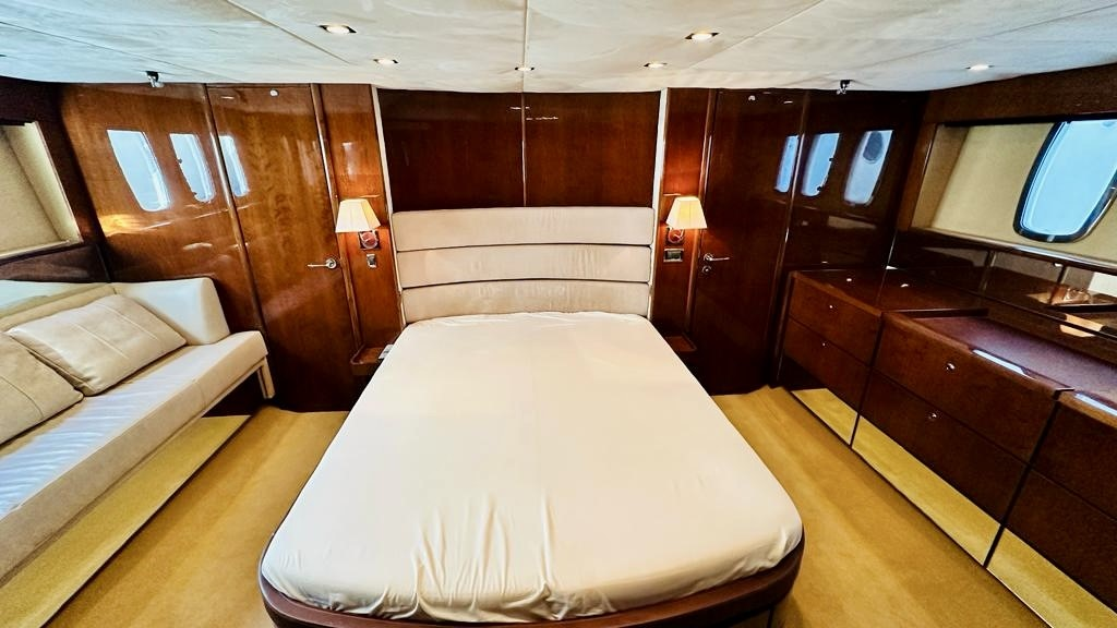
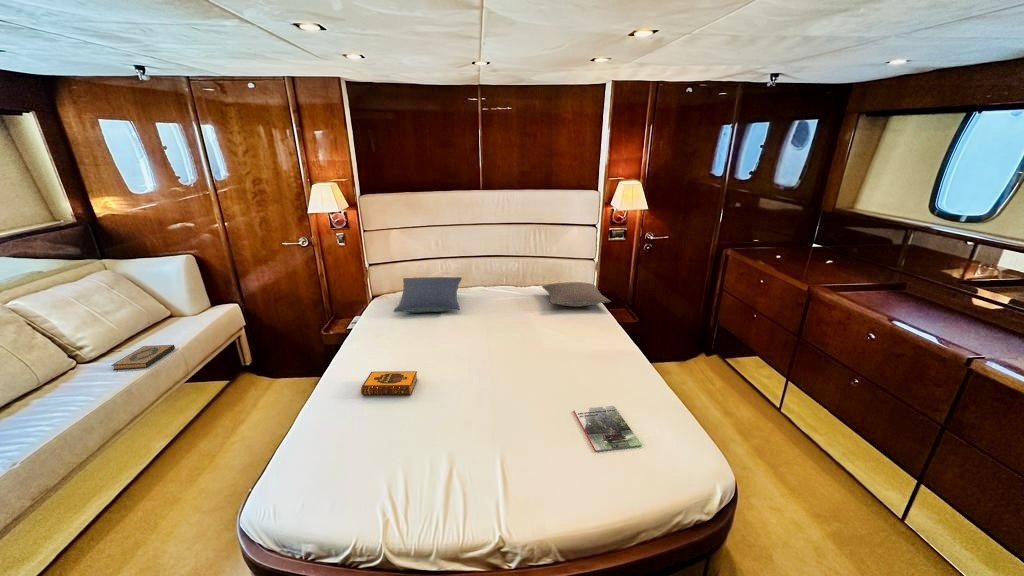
+ hardback book (145, 356)
+ pillow (573, 293)
+ pillow (429, 293)
+ magazine (605, 426)
+ hardback book (390, 383)
